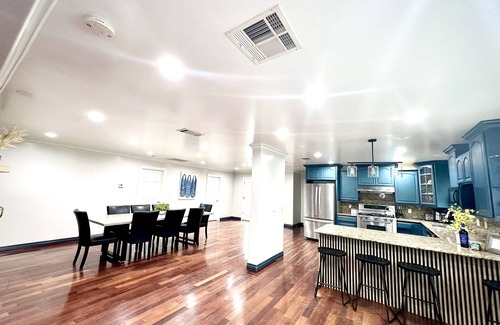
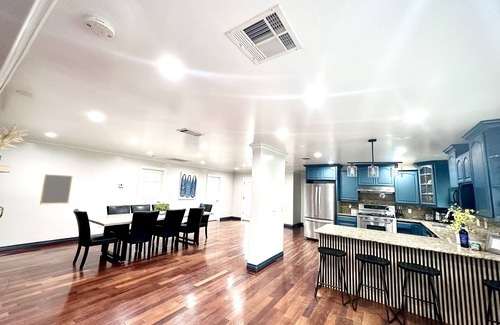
+ home mirror (56, 189)
